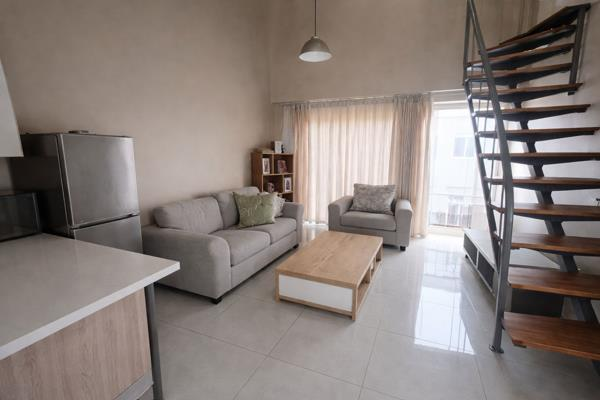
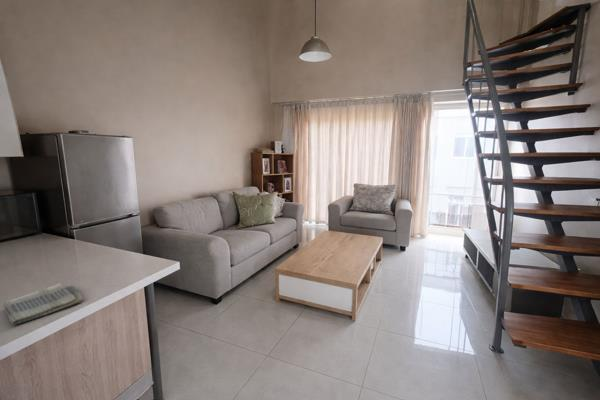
+ dish towel (44, 300)
